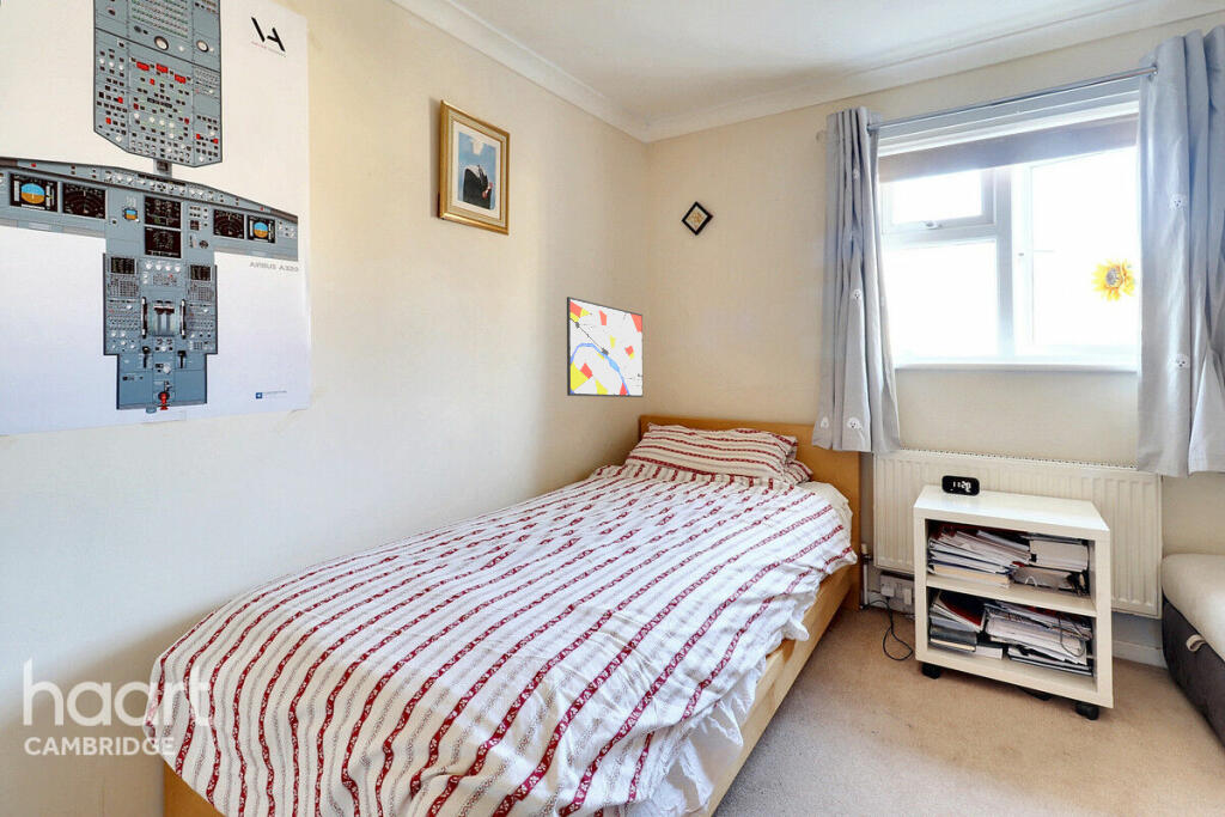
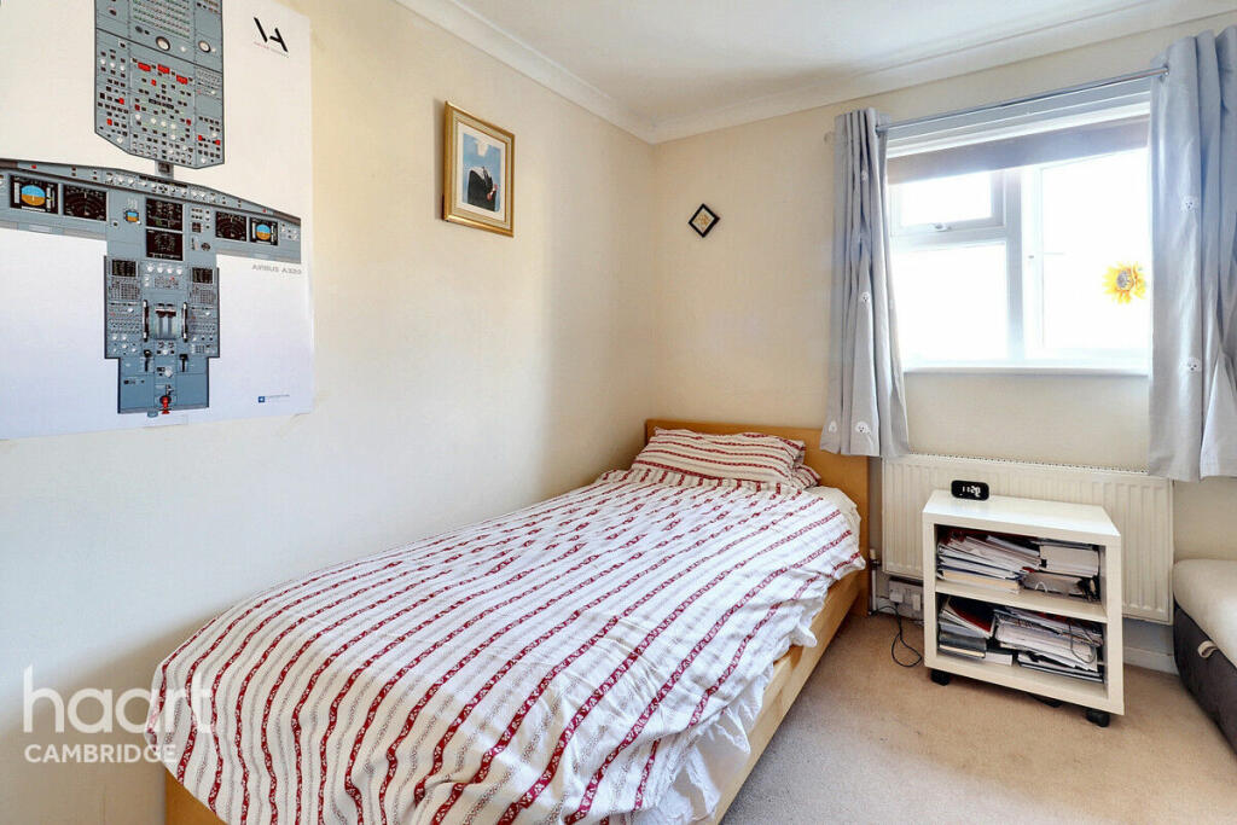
- wall art (608, 352)
